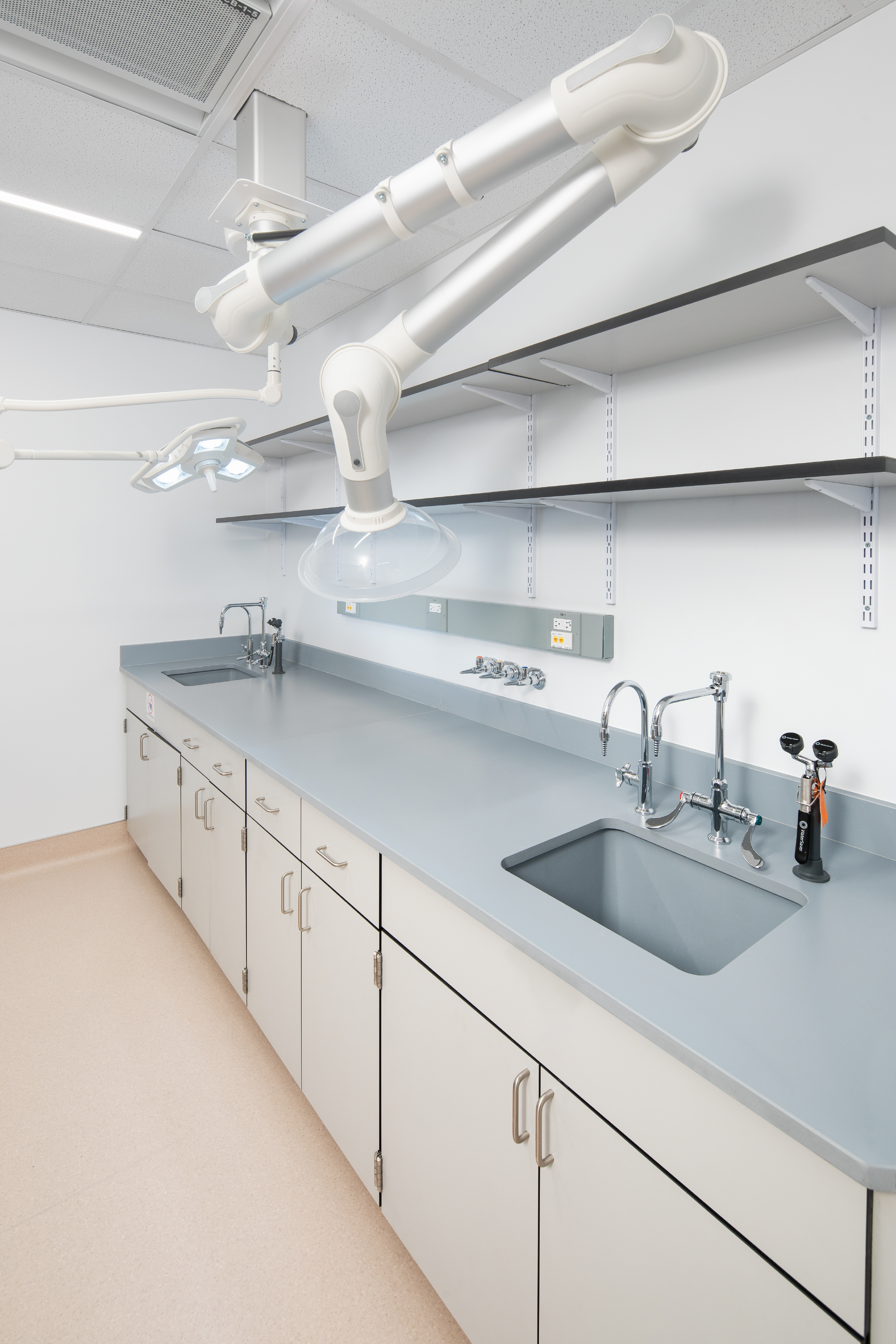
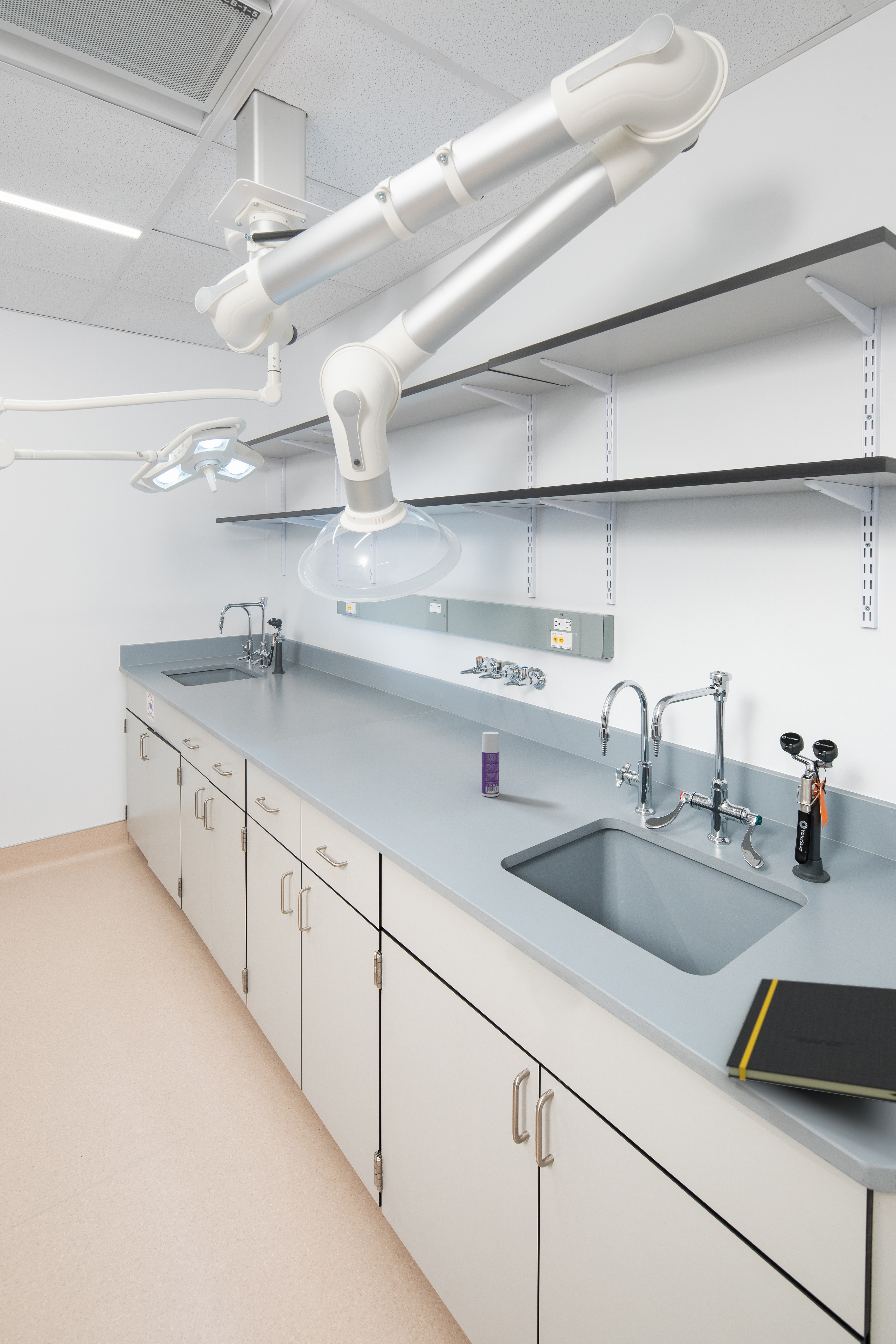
+ notepad (820, 1031)
+ bottle (490, 764)
